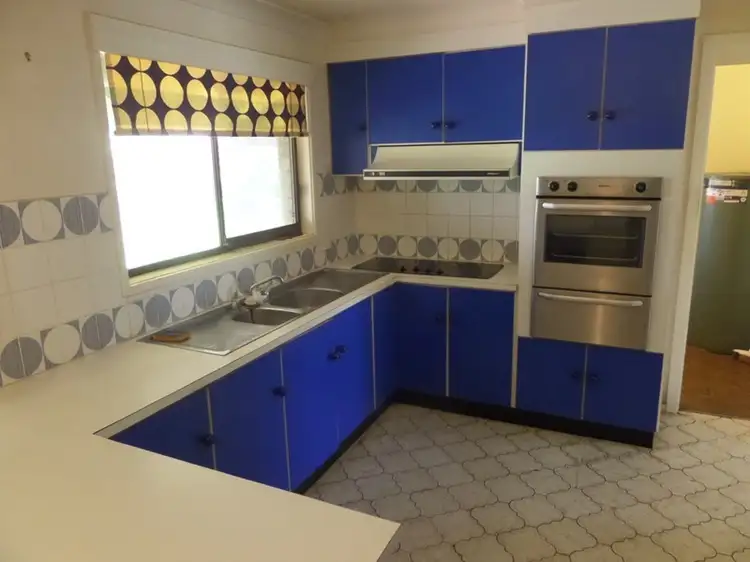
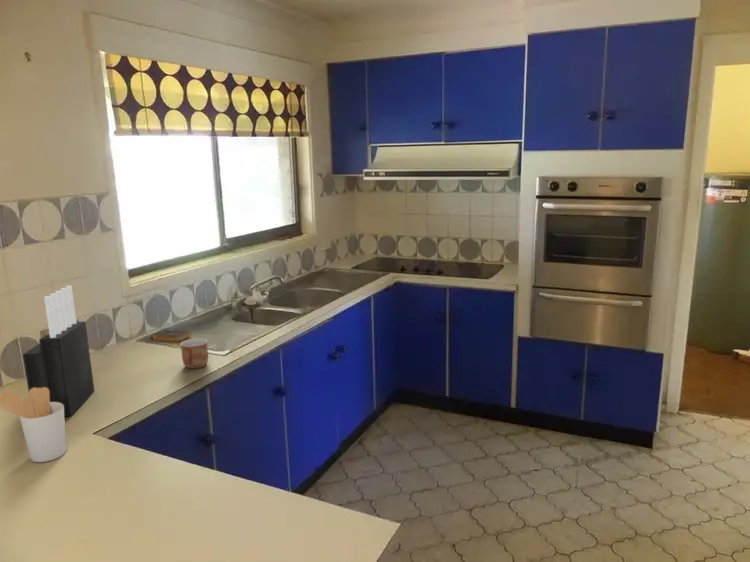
+ knife block (53, 349)
+ utensil holder (32, 422)
+ mug (193, 355)
